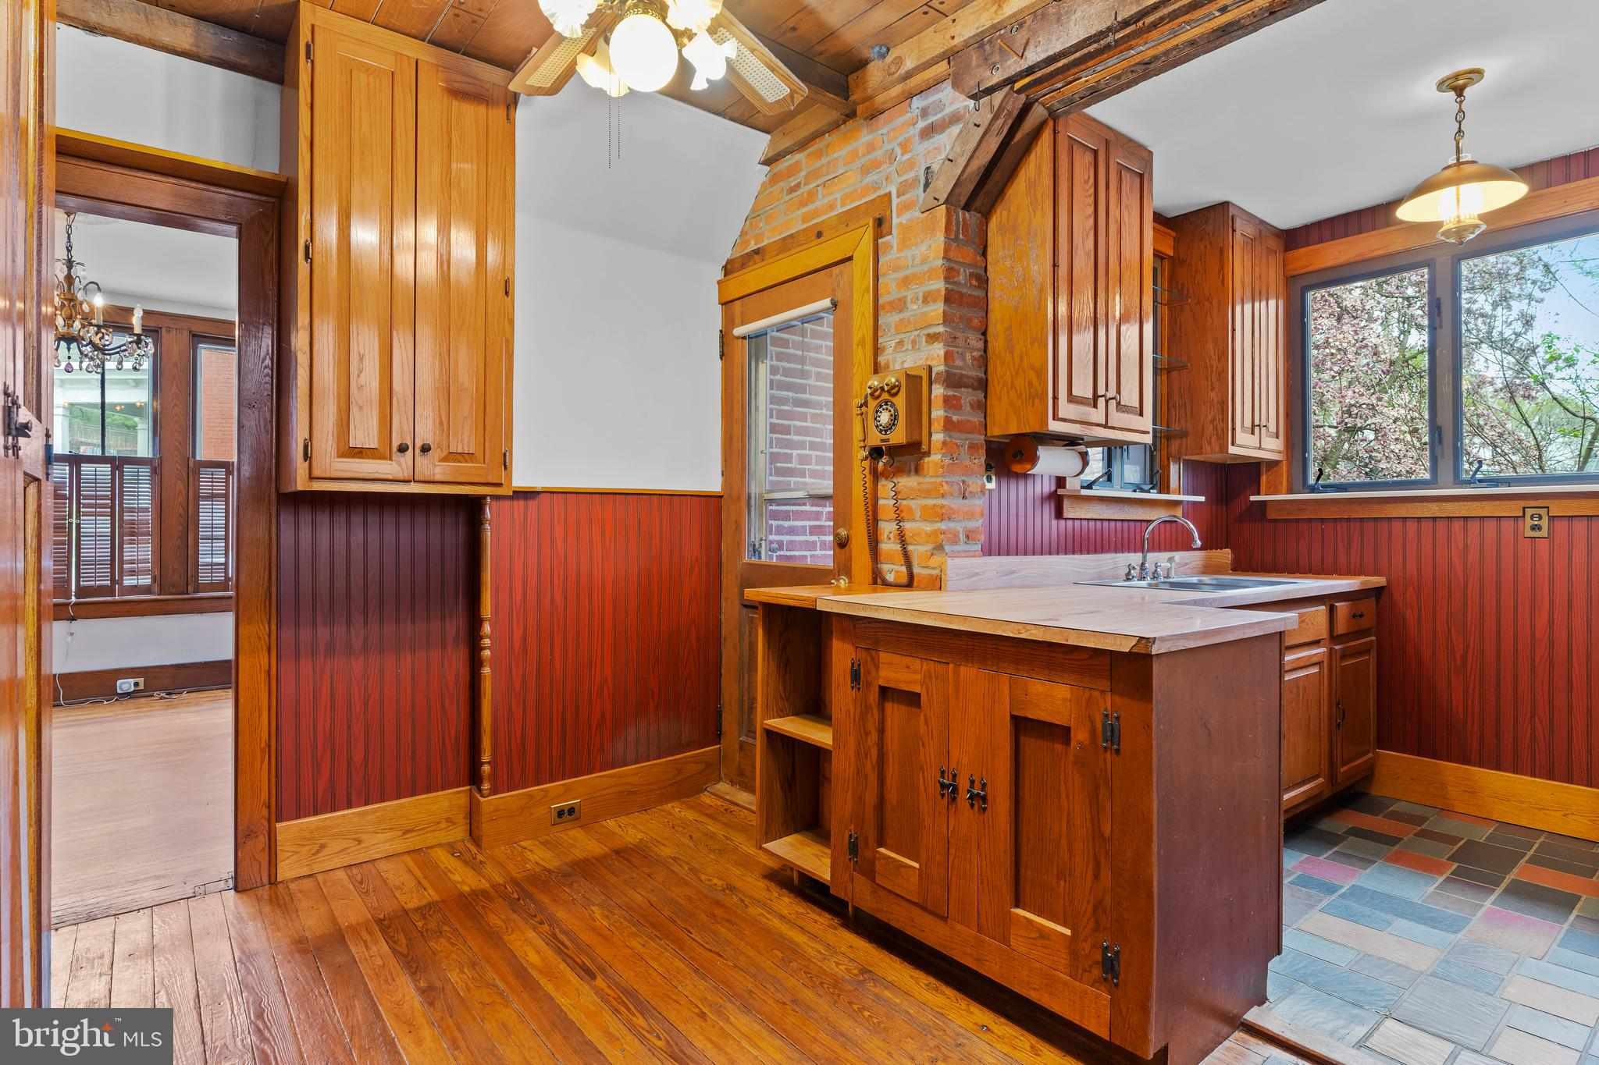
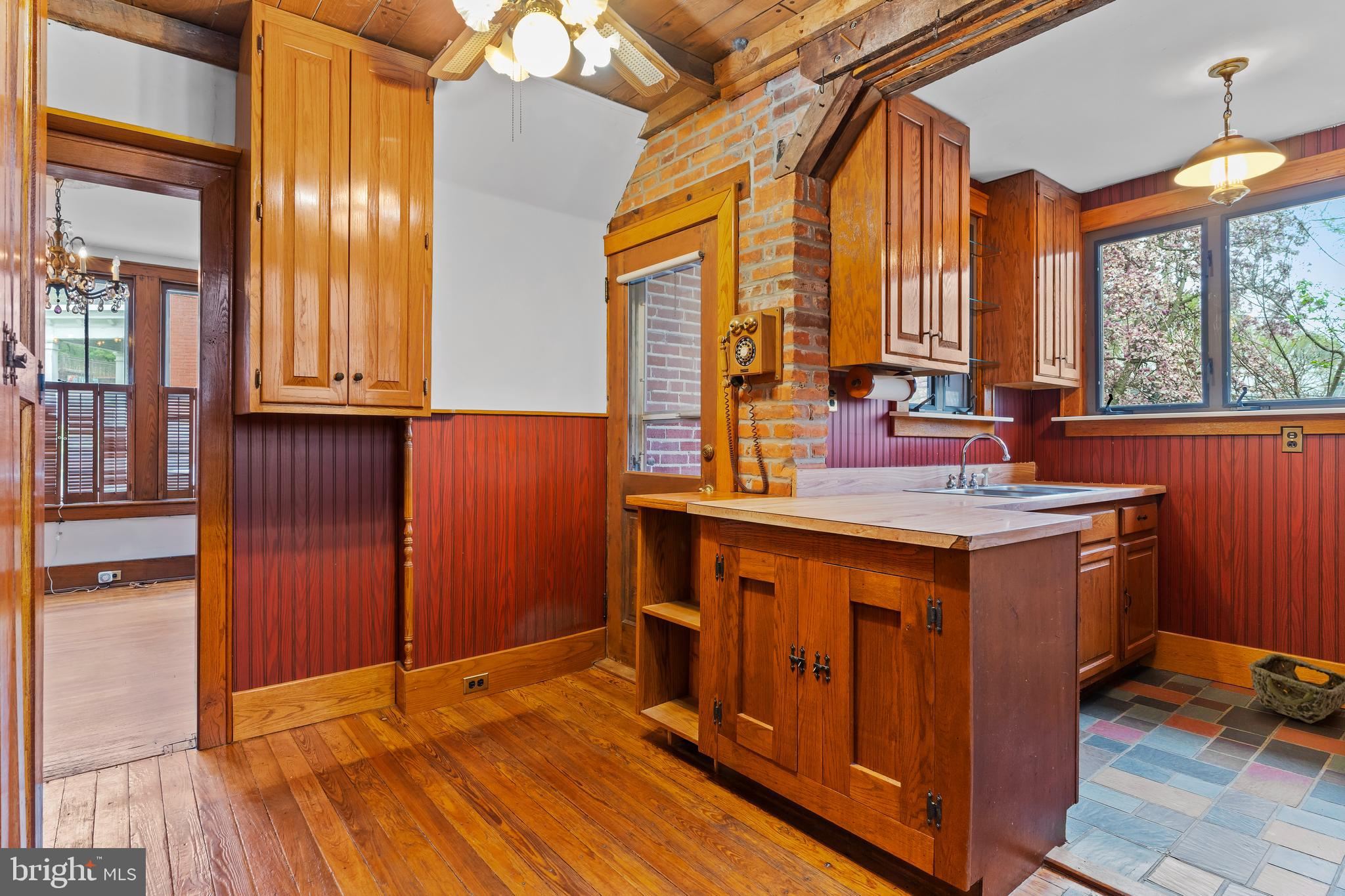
+ woven basket (1302, 689)
